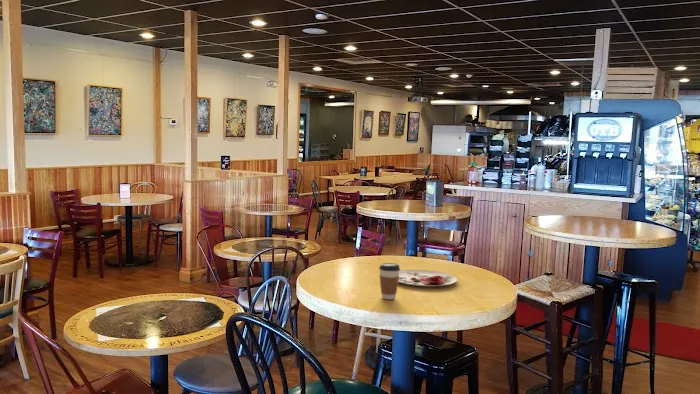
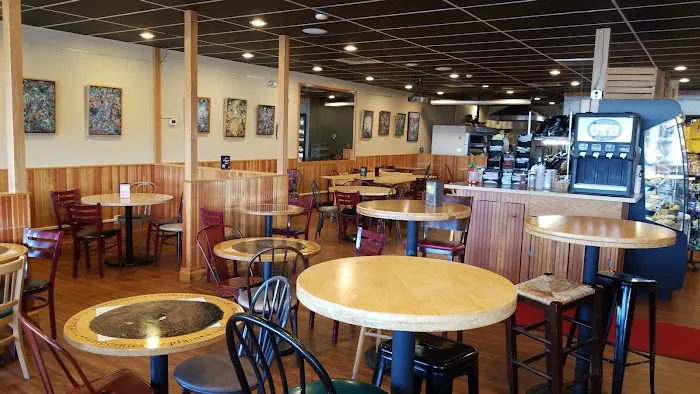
- plate (422, 276)
- coffee cup (389, 280)
